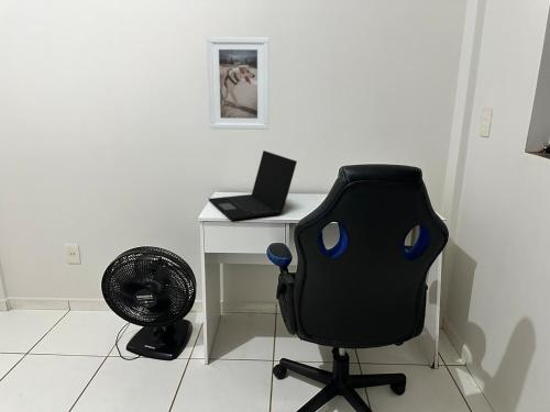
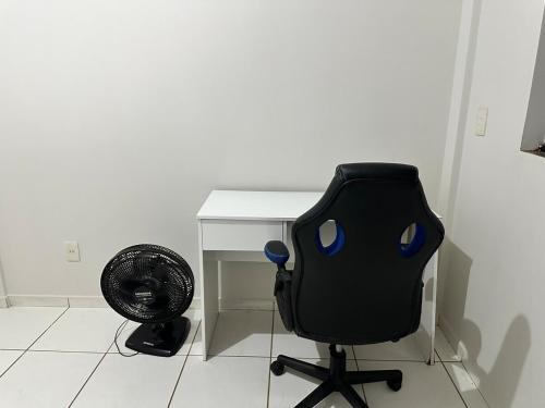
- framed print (238, 85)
- laptop (254, 183)
